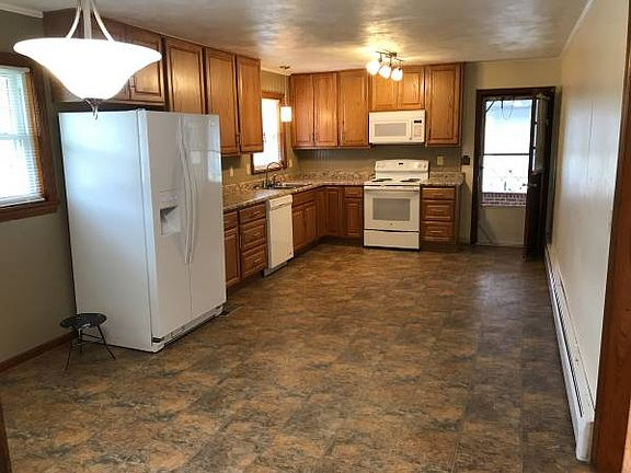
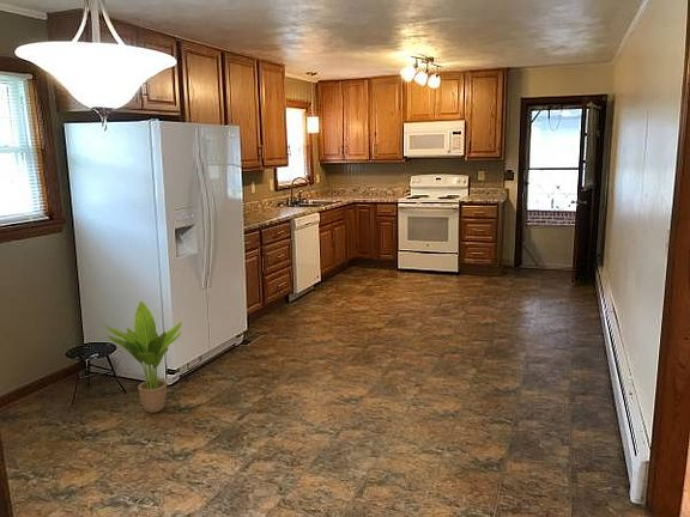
+ potted plant (141, 360)
